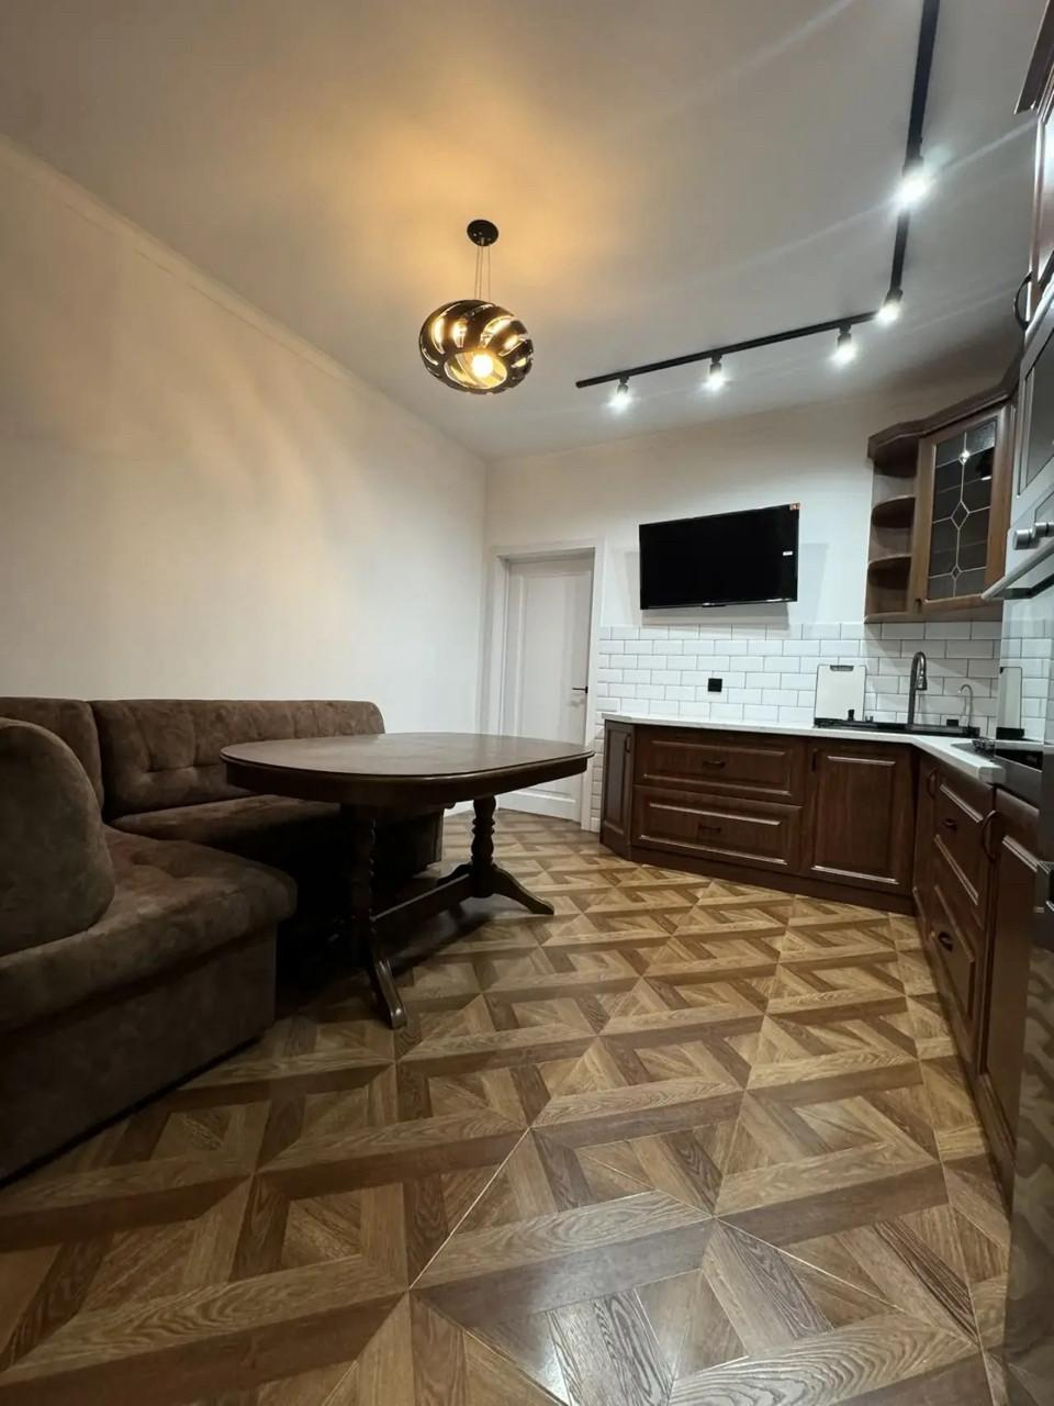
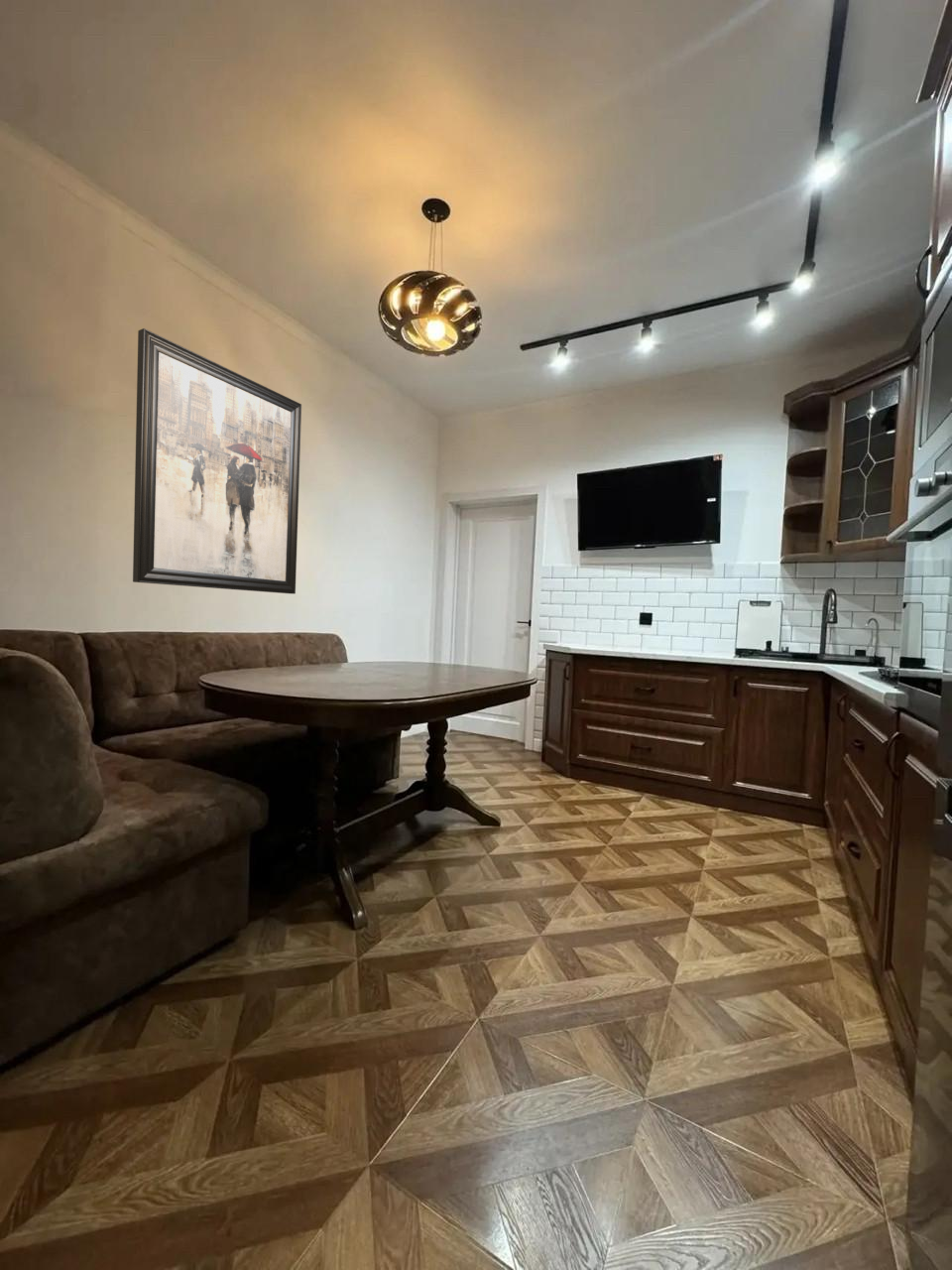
+ wall art (228, 481)
